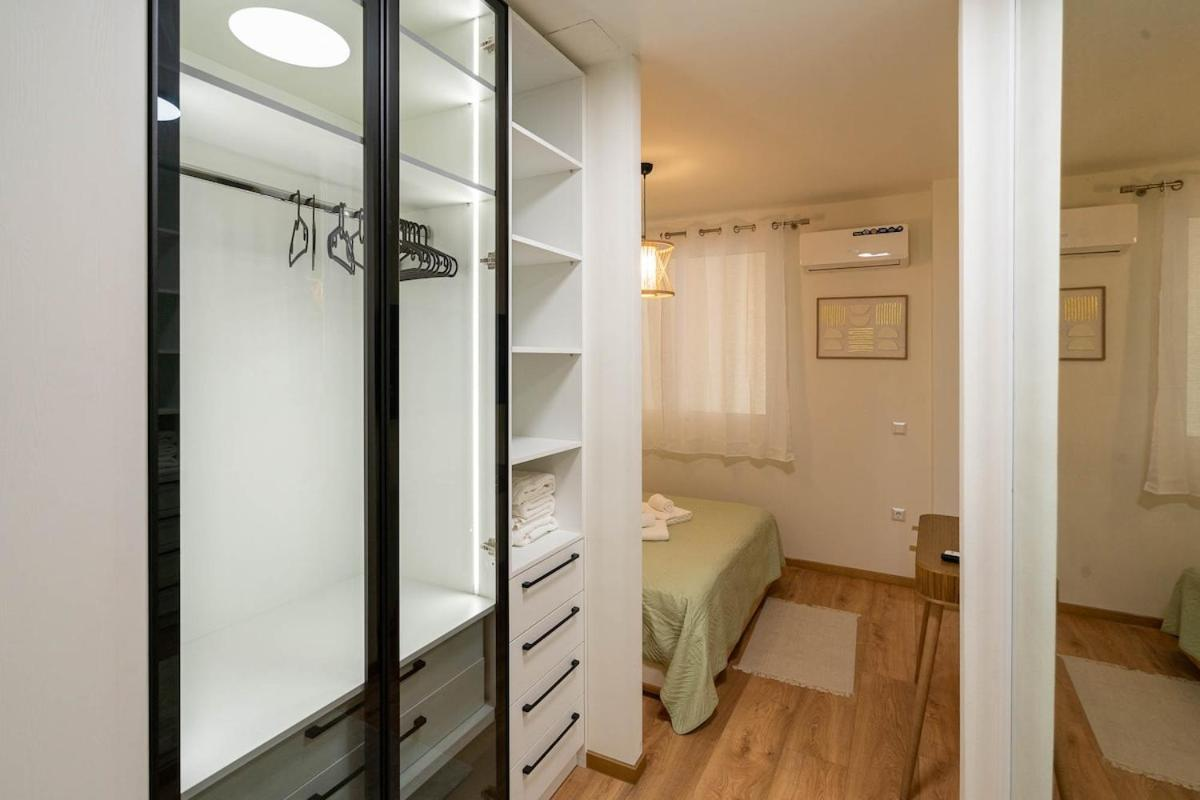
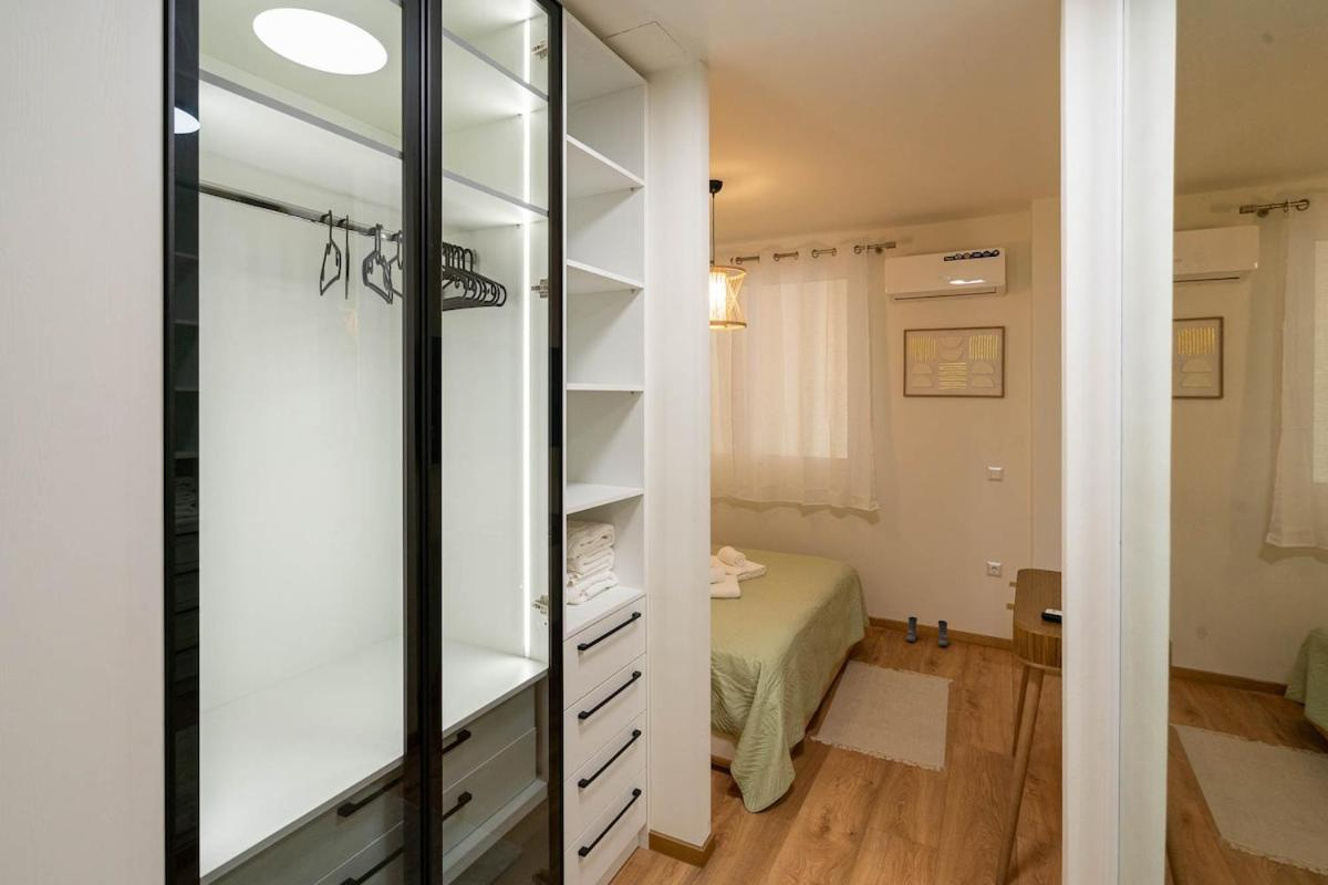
+ boots (915, 631)
